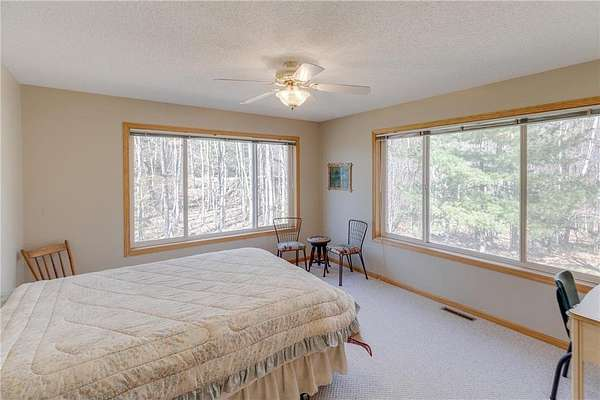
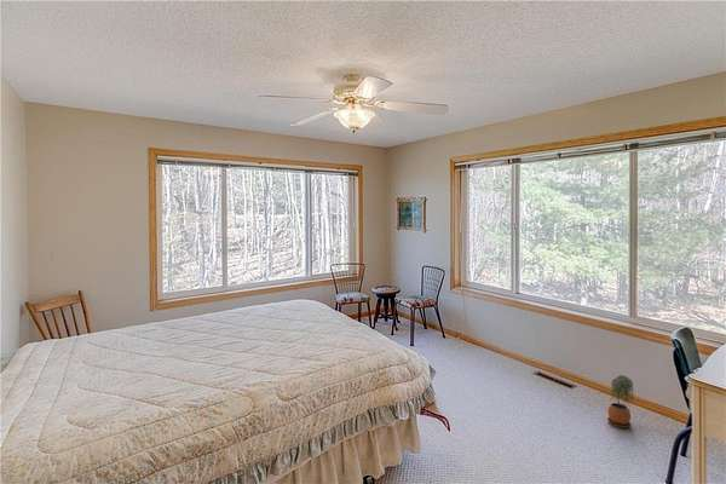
+ potted plant (621, 399)
